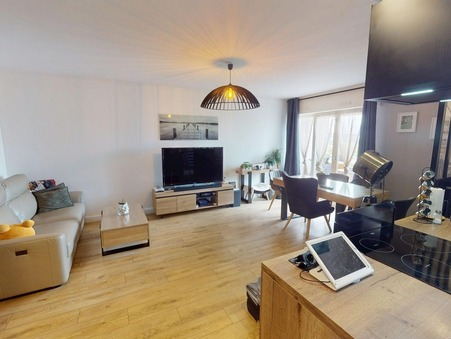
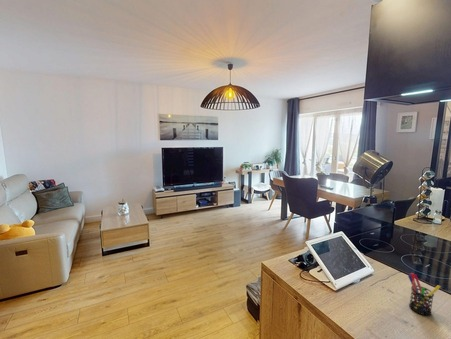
+ pen holder (420, 293)
